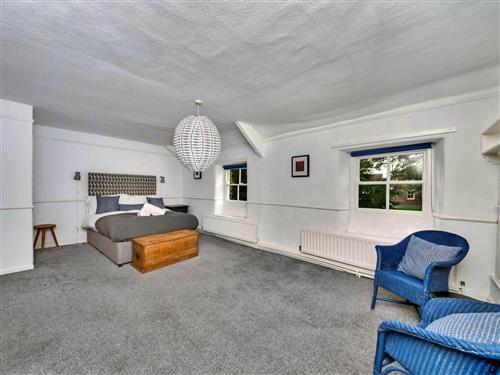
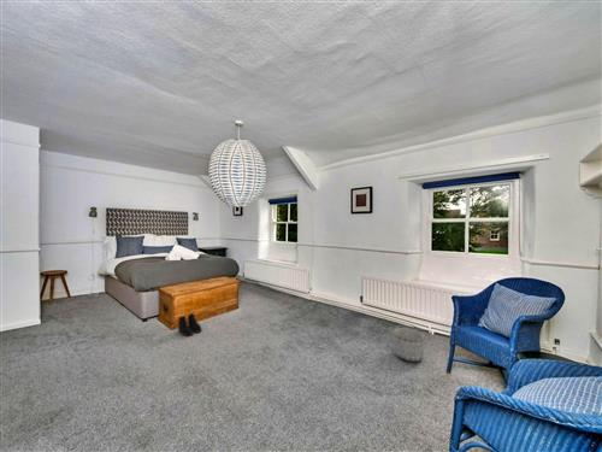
+ planter (408, 345)
+ boots (189, 323)
